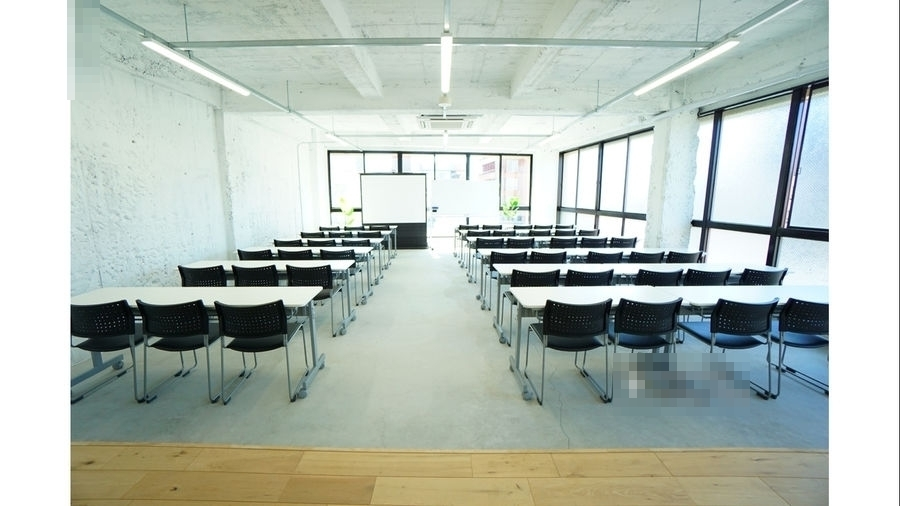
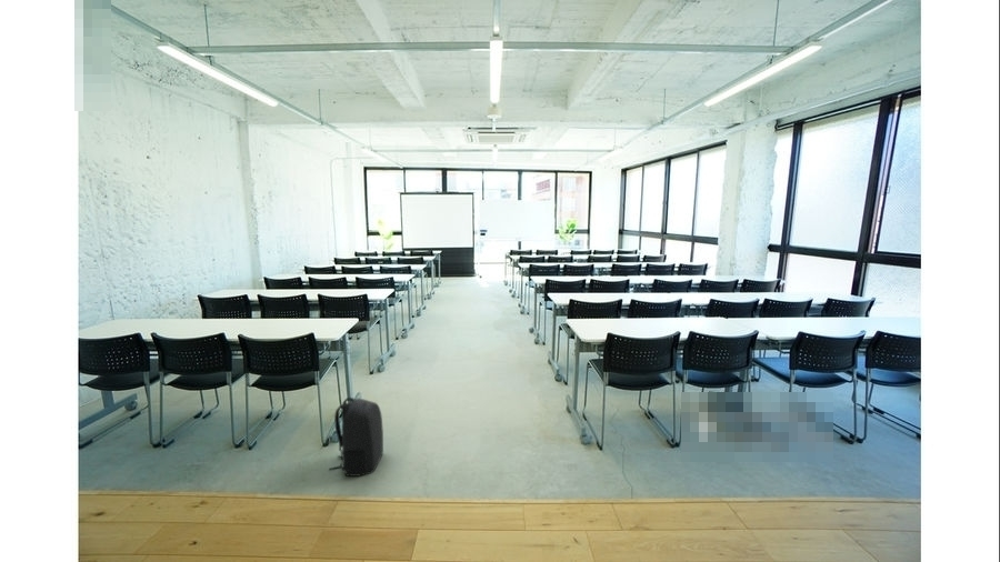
+ backpack (356, 430)
